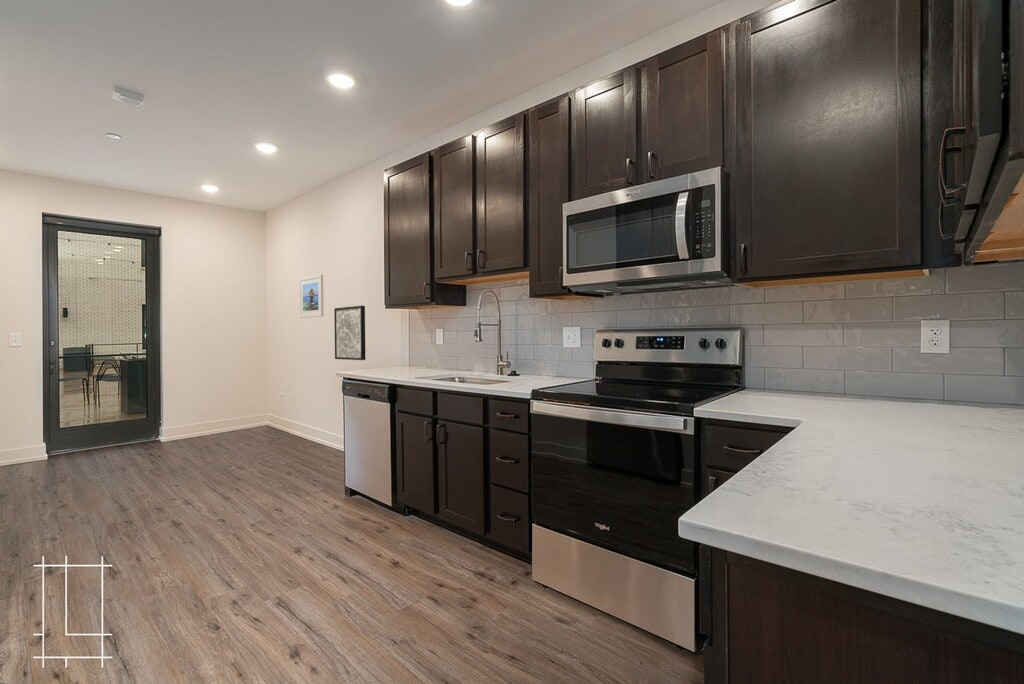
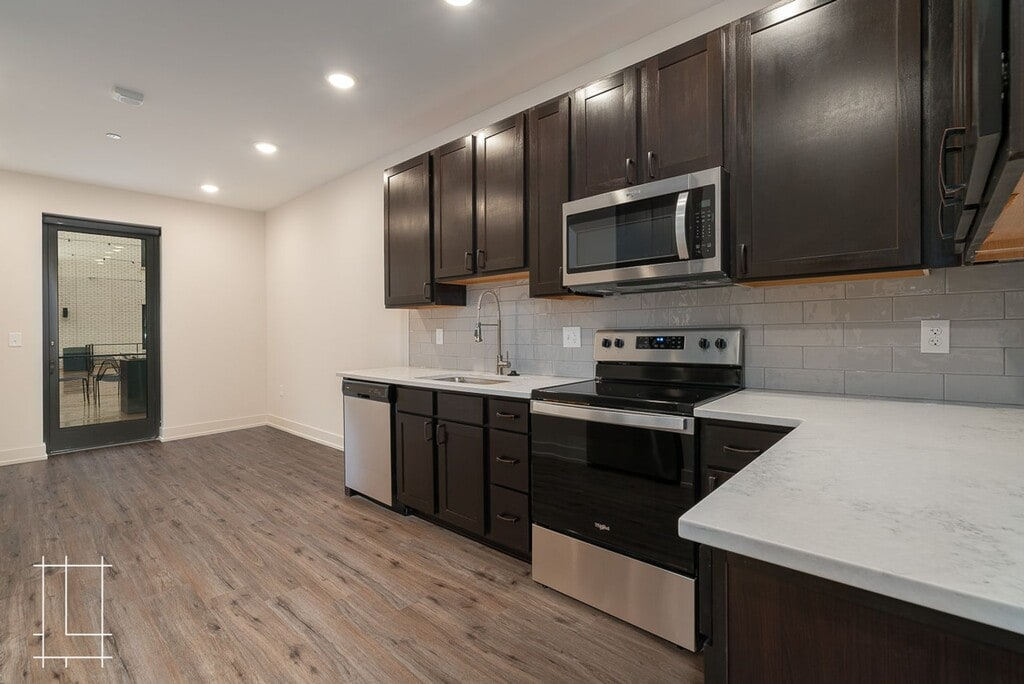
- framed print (310, 297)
- wall art (349, 333)
